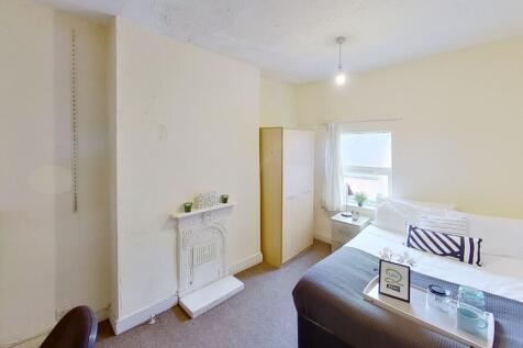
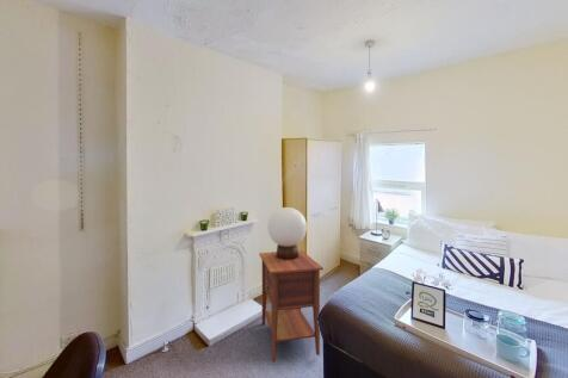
+ nightstand (288, 299)
+ table lamp (286, 231)
